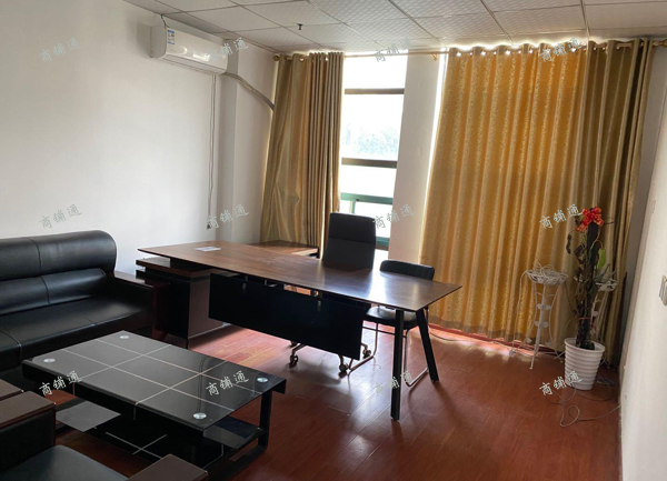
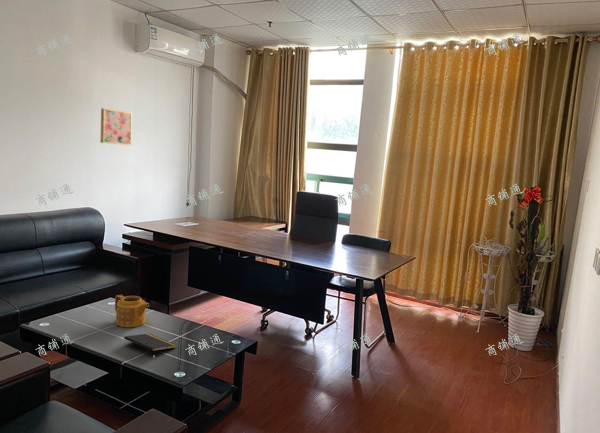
+ wall art (116, 127)
+ teapot (131, 310)
+ notepad (150, 341)
